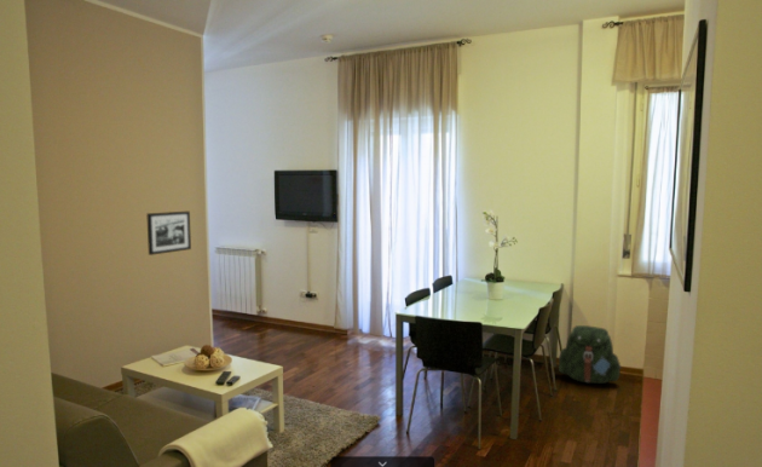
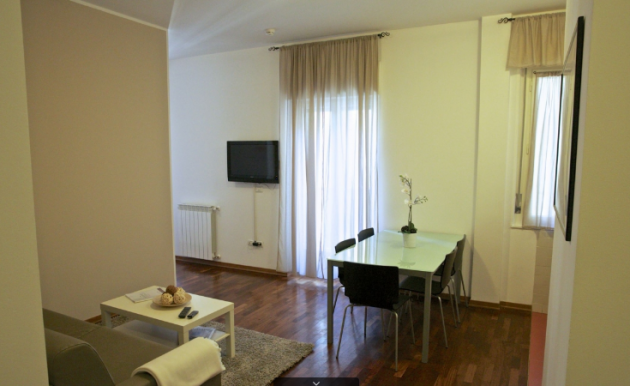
- picture frame (169, 231)
- backpack (589, 353)
